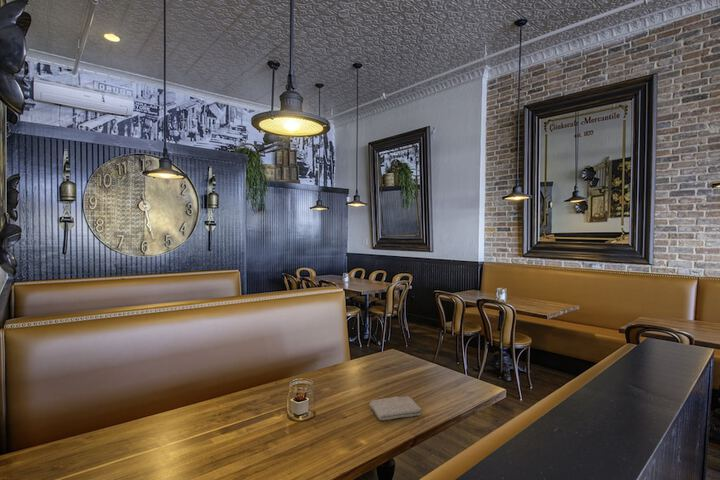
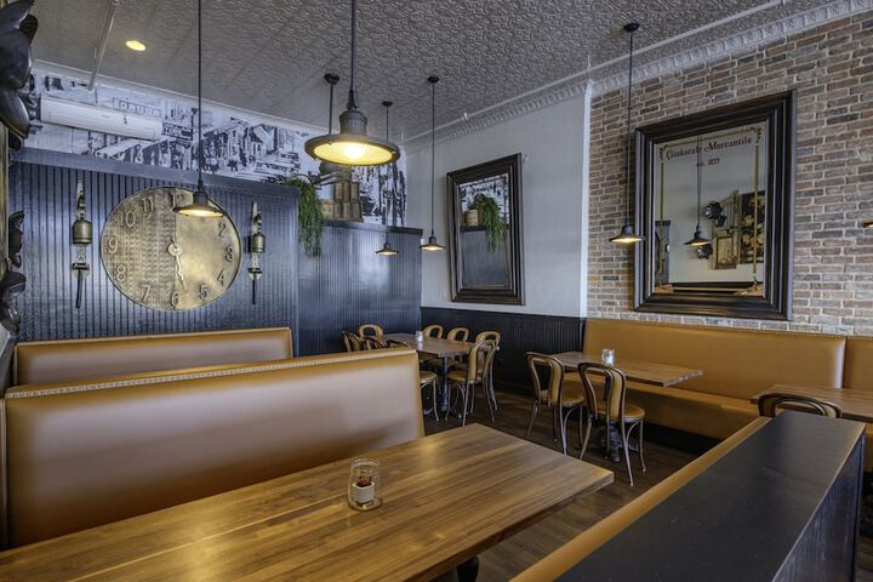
- washcloth (395, 407)
